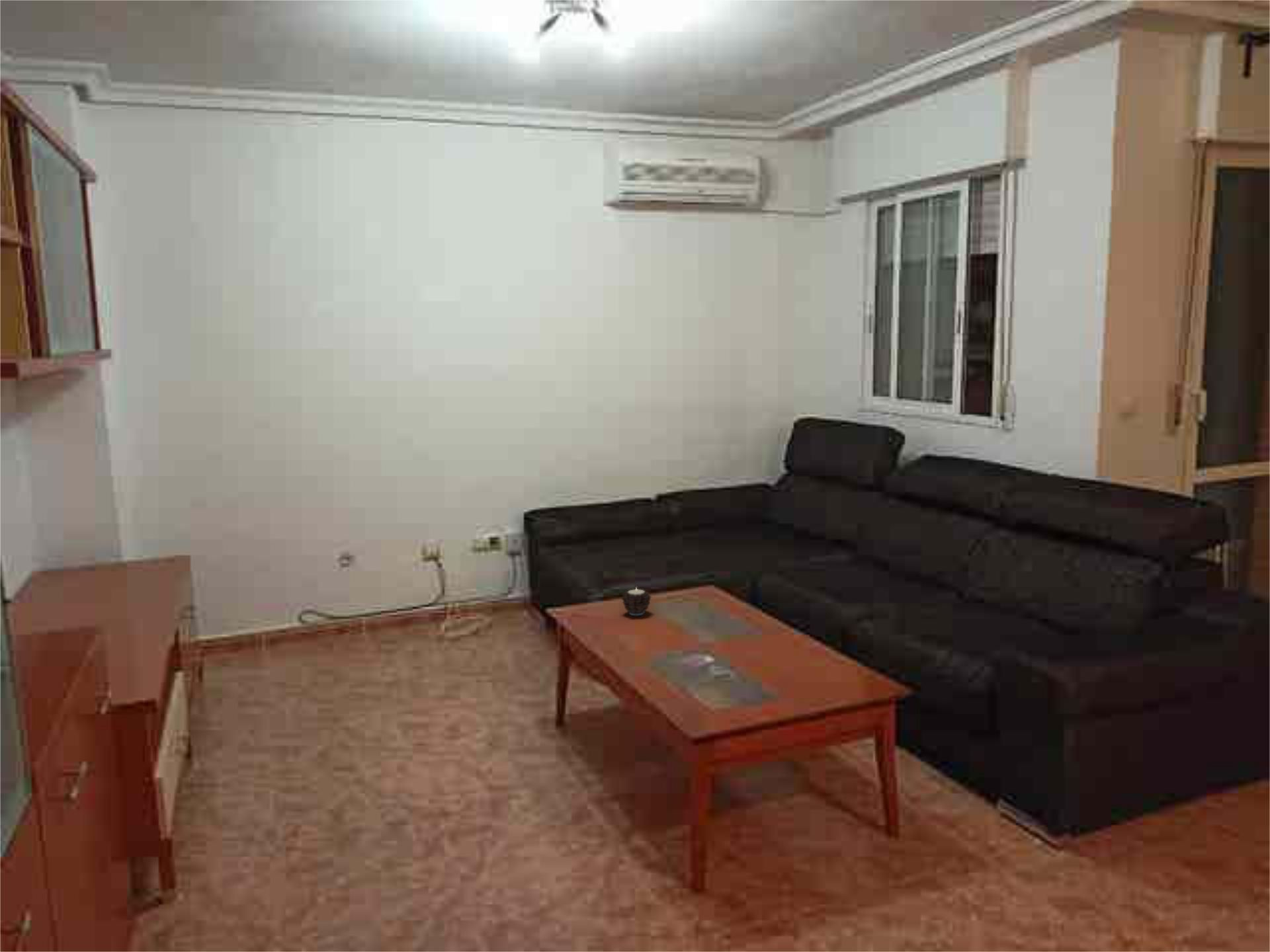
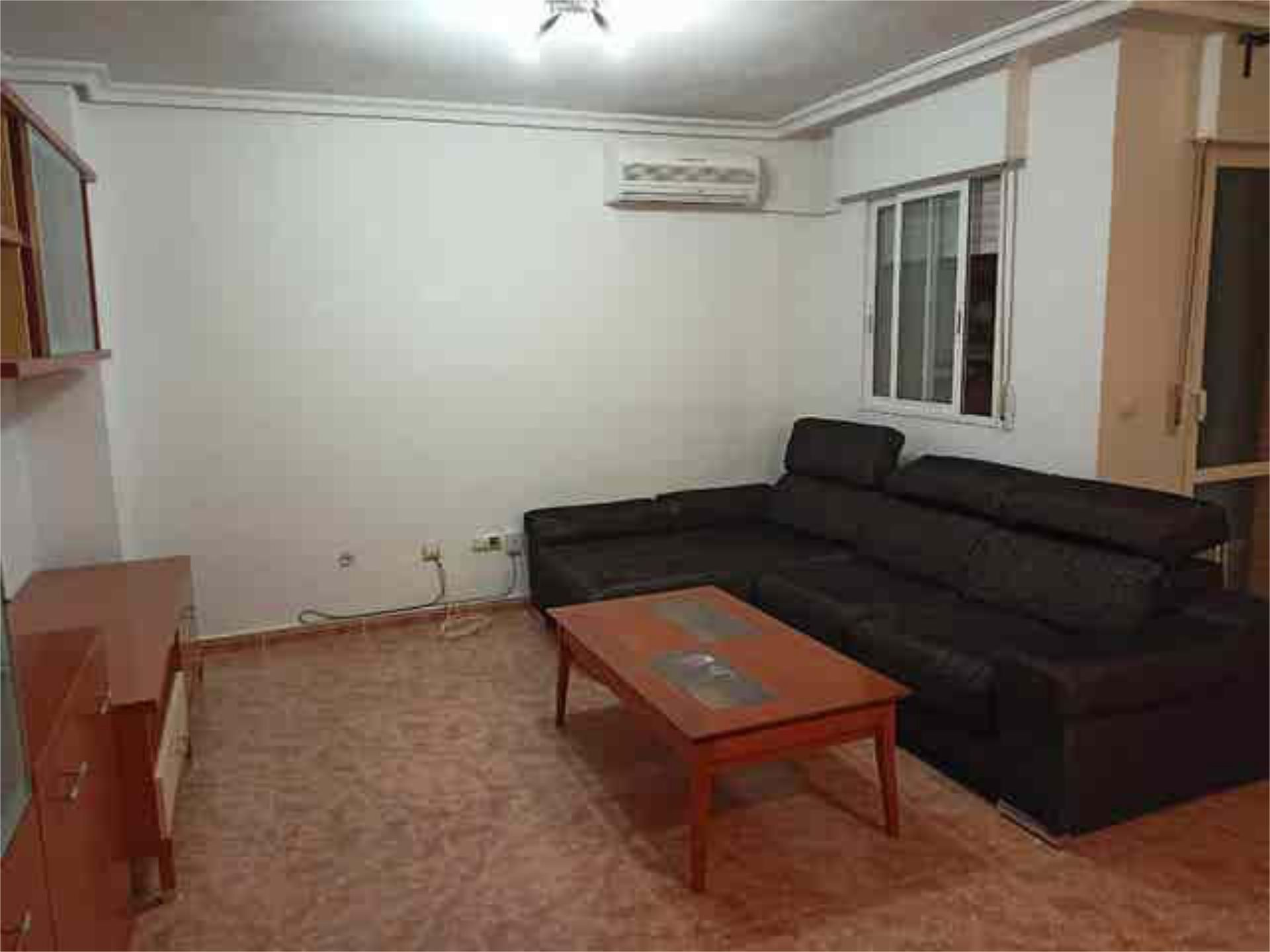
- candle (636, 600)
